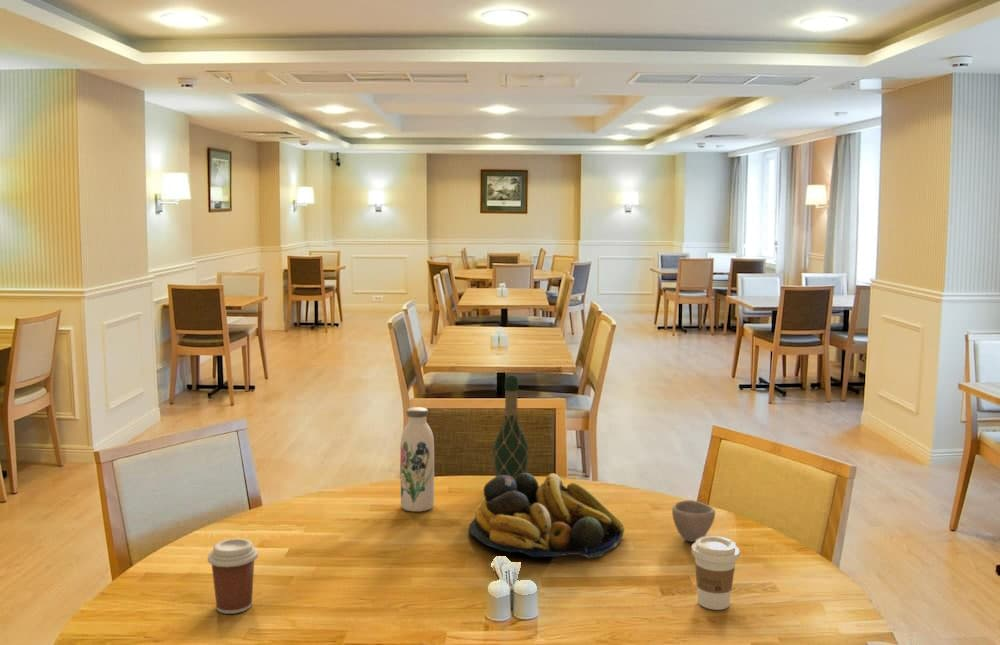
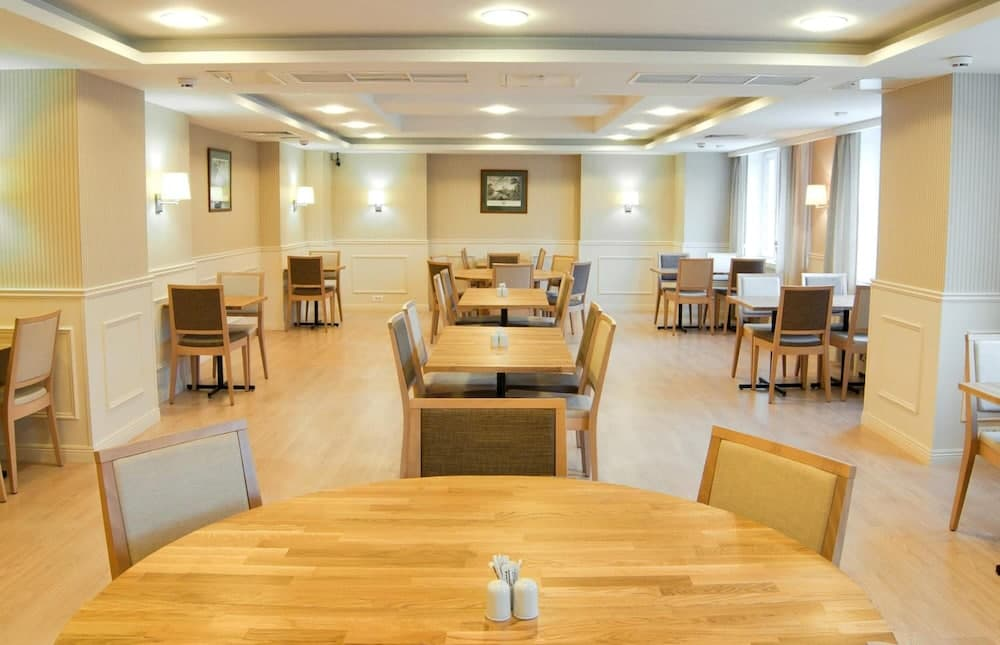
- wine bottle (511, 432)
- coffee cup (233, 575)
- cup (691, 520)
- coffee cup (714, 572)
- water bottle (417, 457)
- fruit bowl (544, 505)
